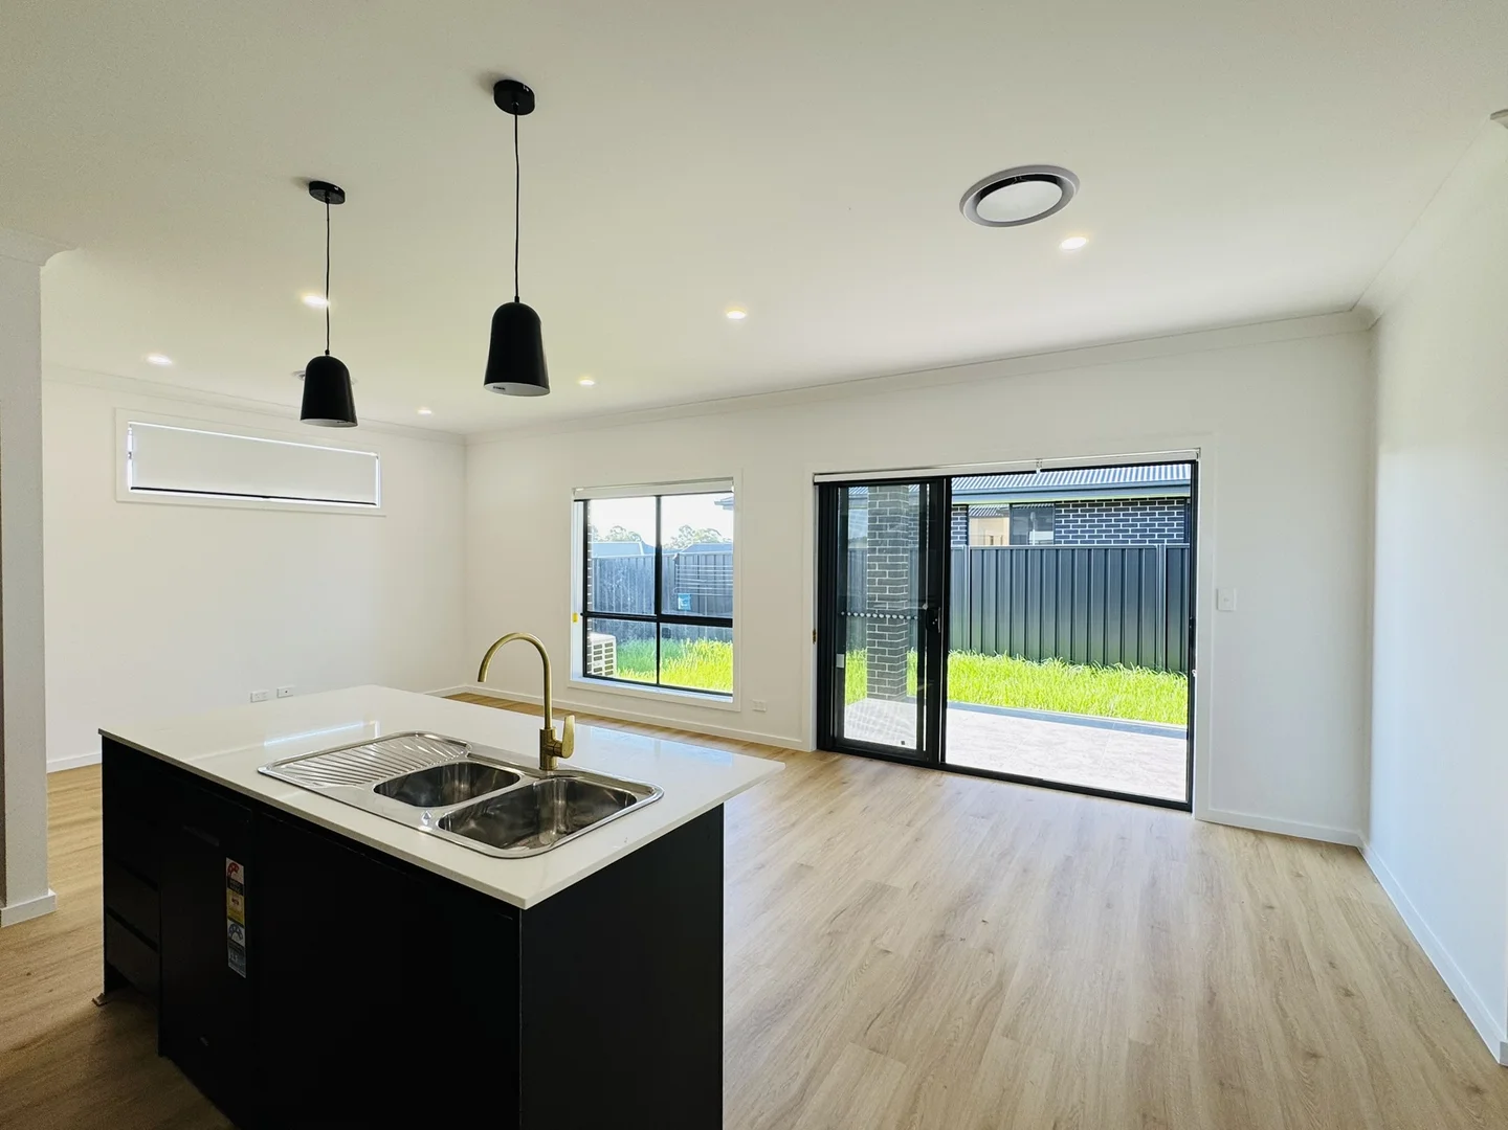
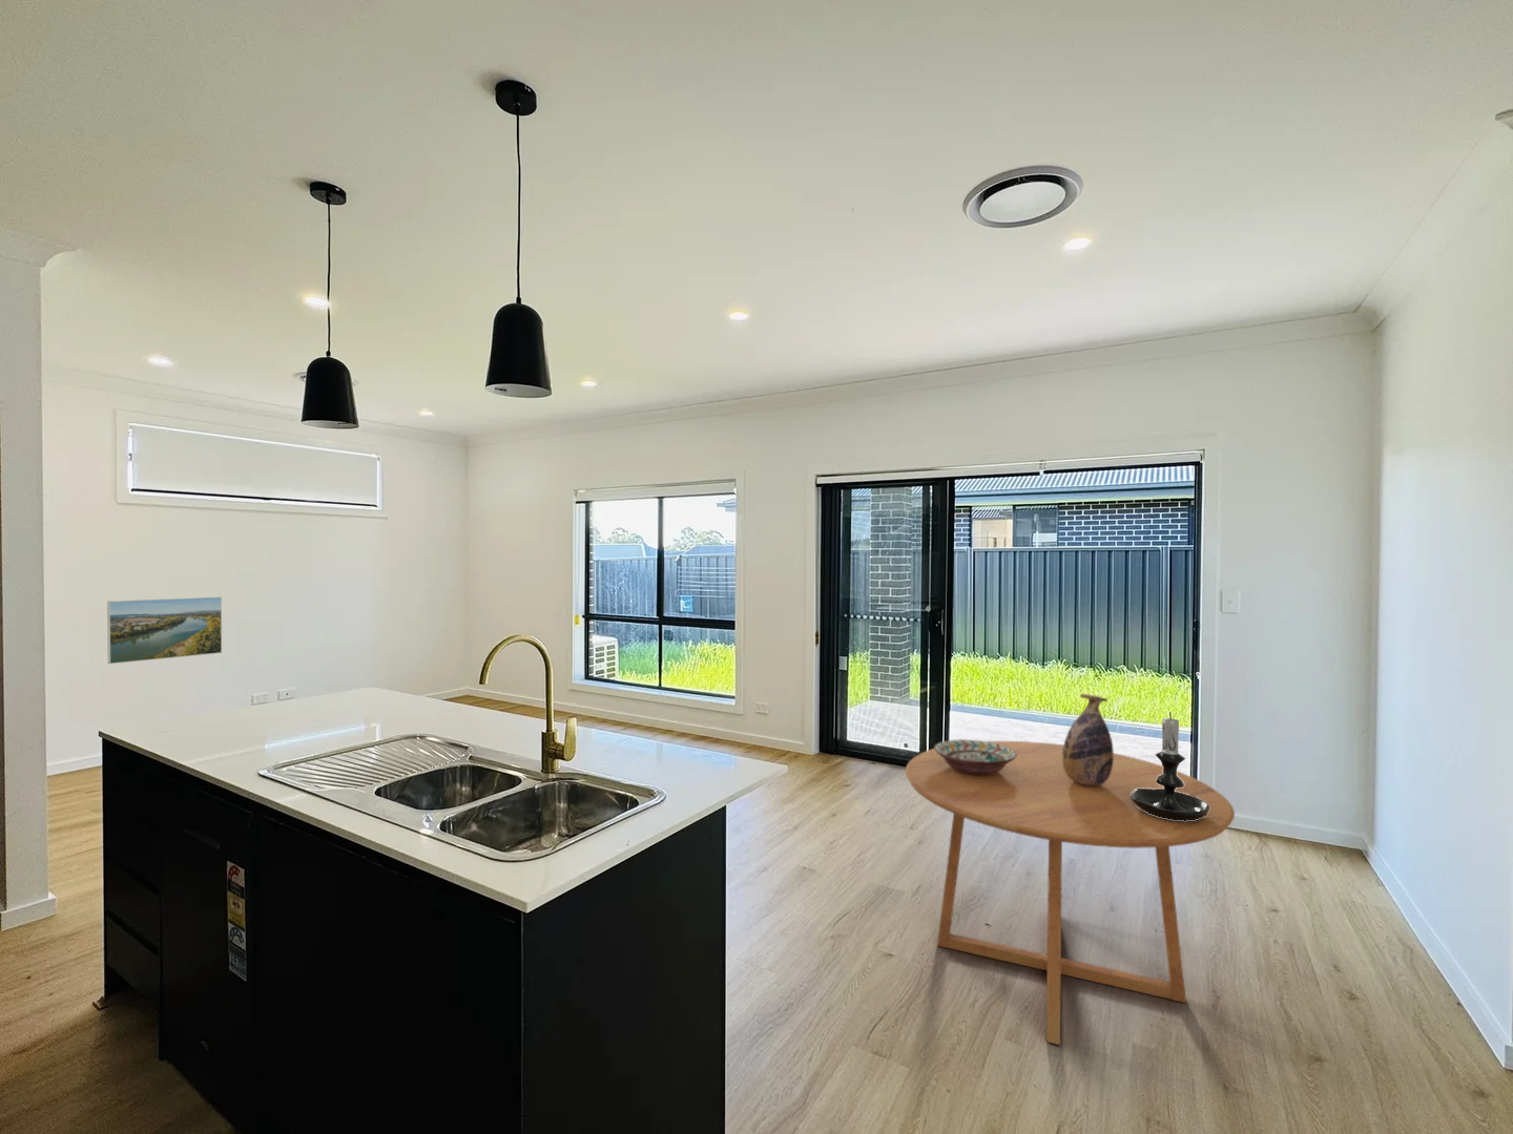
+ vase (1088, 739)
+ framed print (167, 628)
+ decorative bowl (975, 759)
+ dining table (1054, 874)
+ candle holder (1168, 760)
